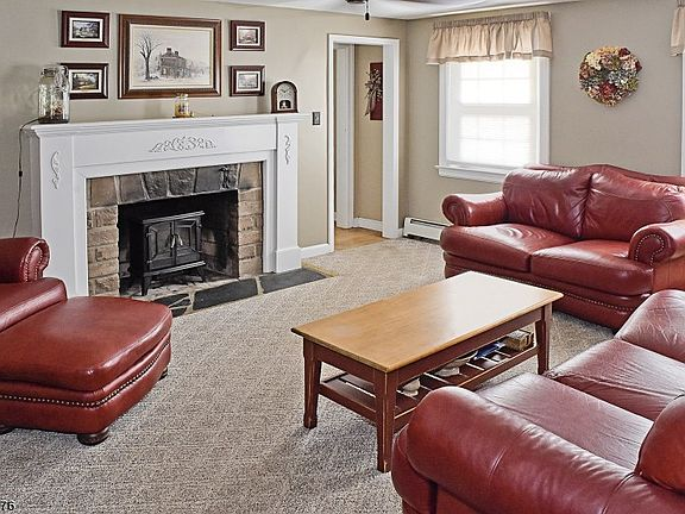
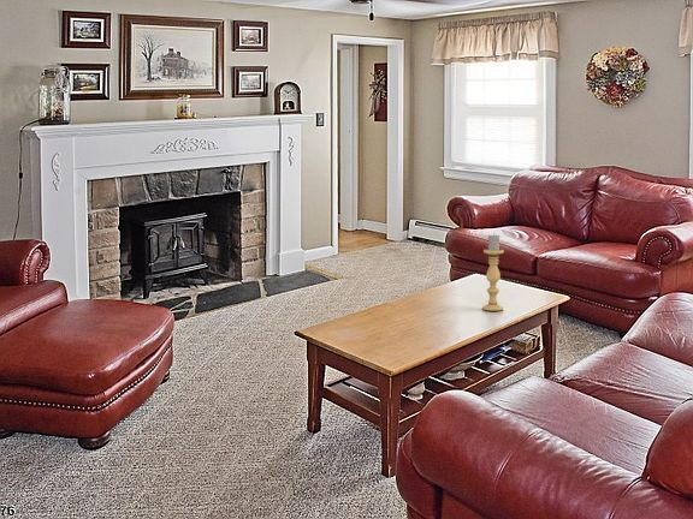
+ candle holder (493, 270)
